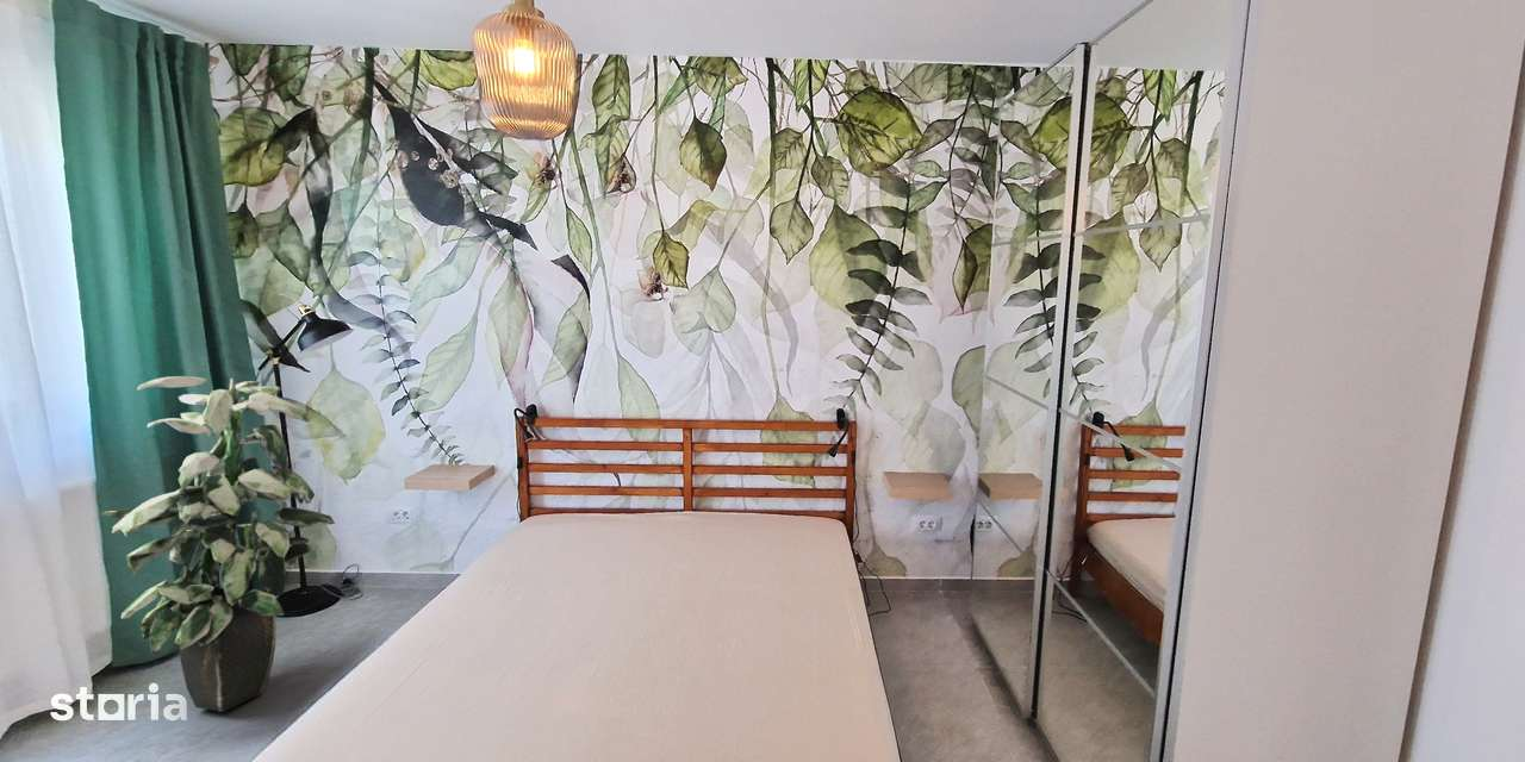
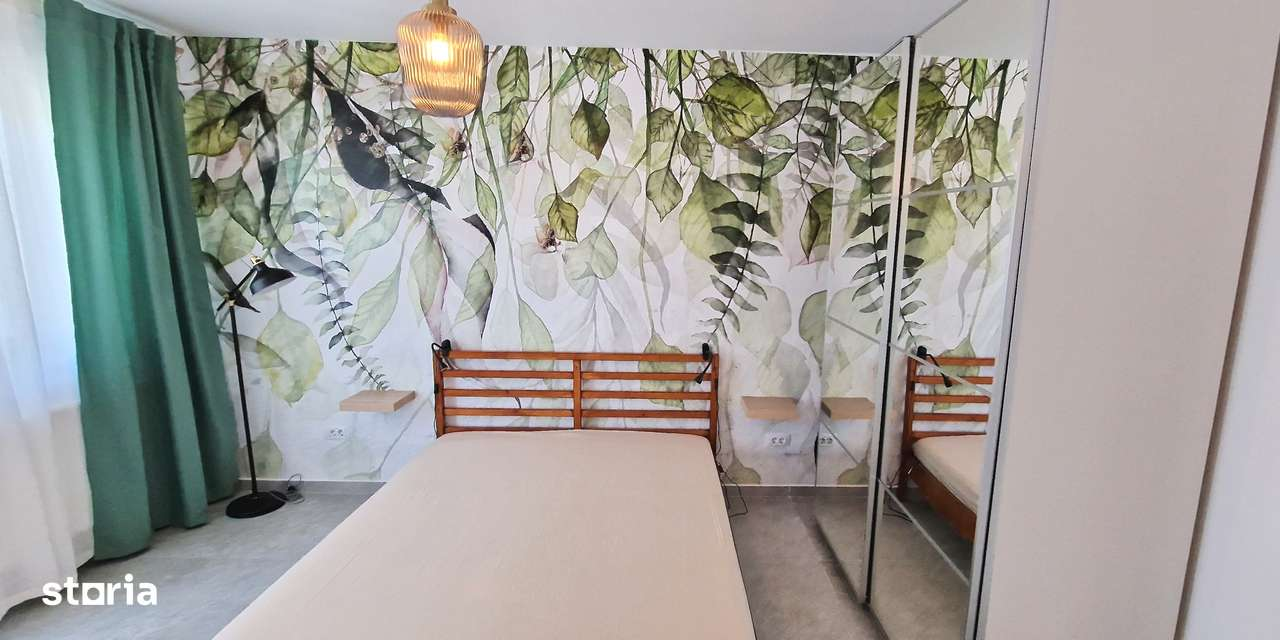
- indoor plant (219, 537)
